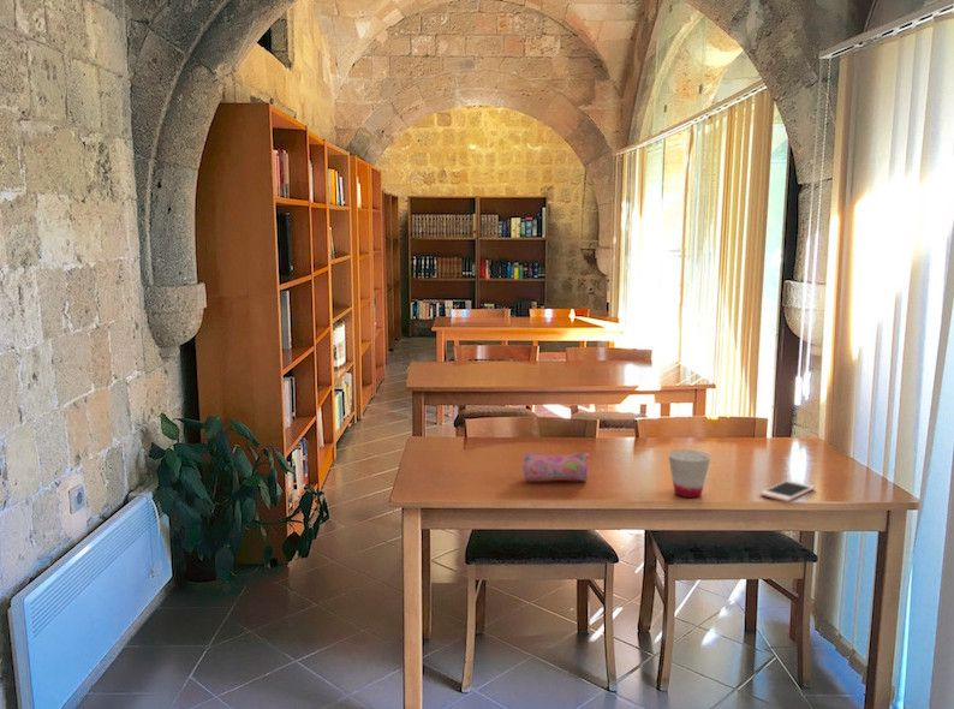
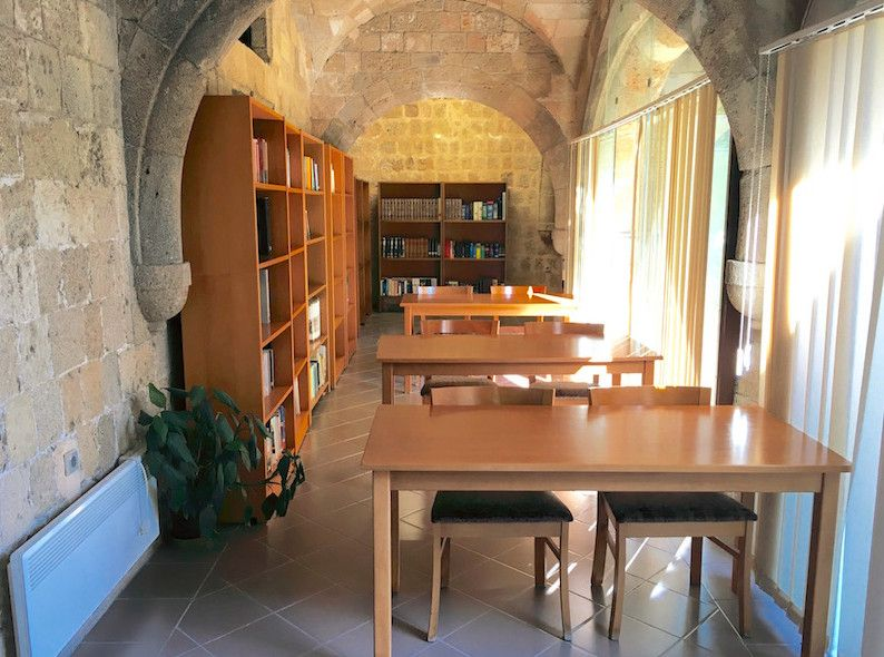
- pencil case (555, 465)
- cell phone (787, 490)
- cup (688, 475)
